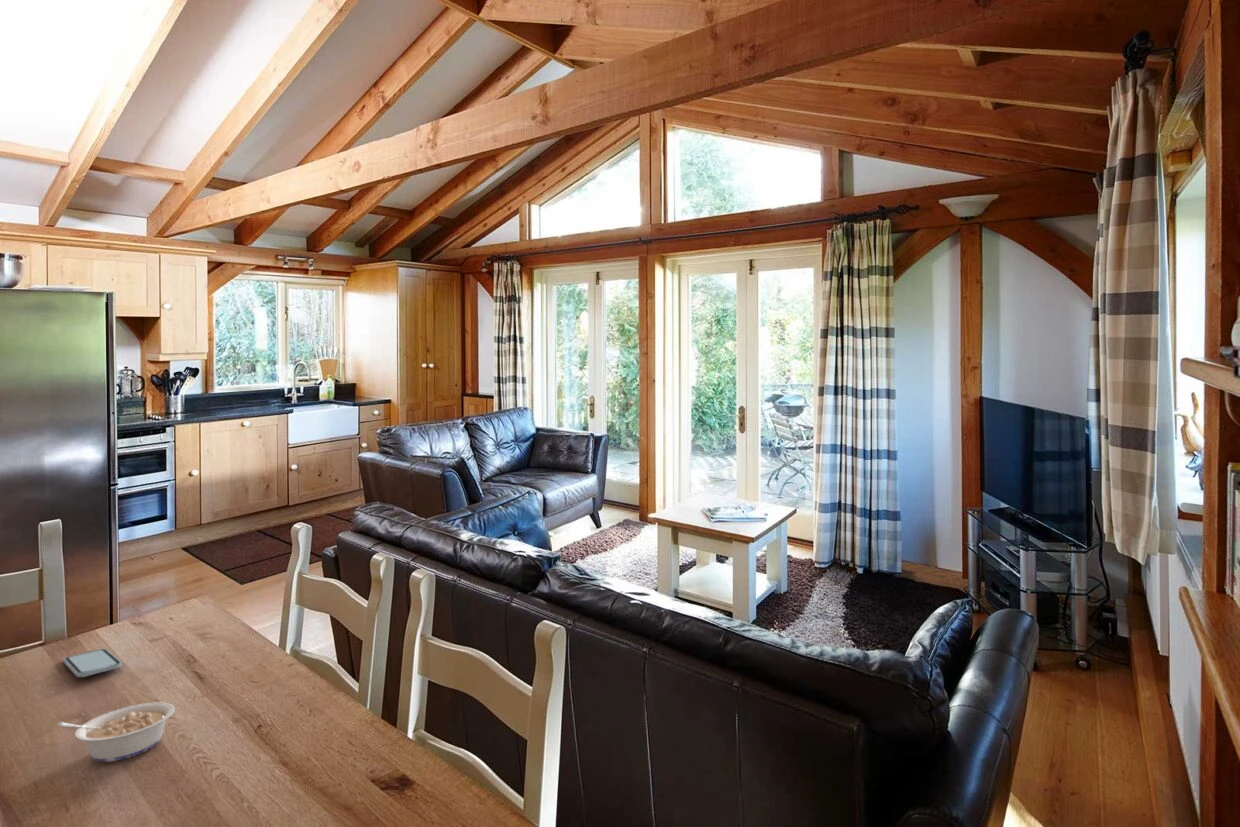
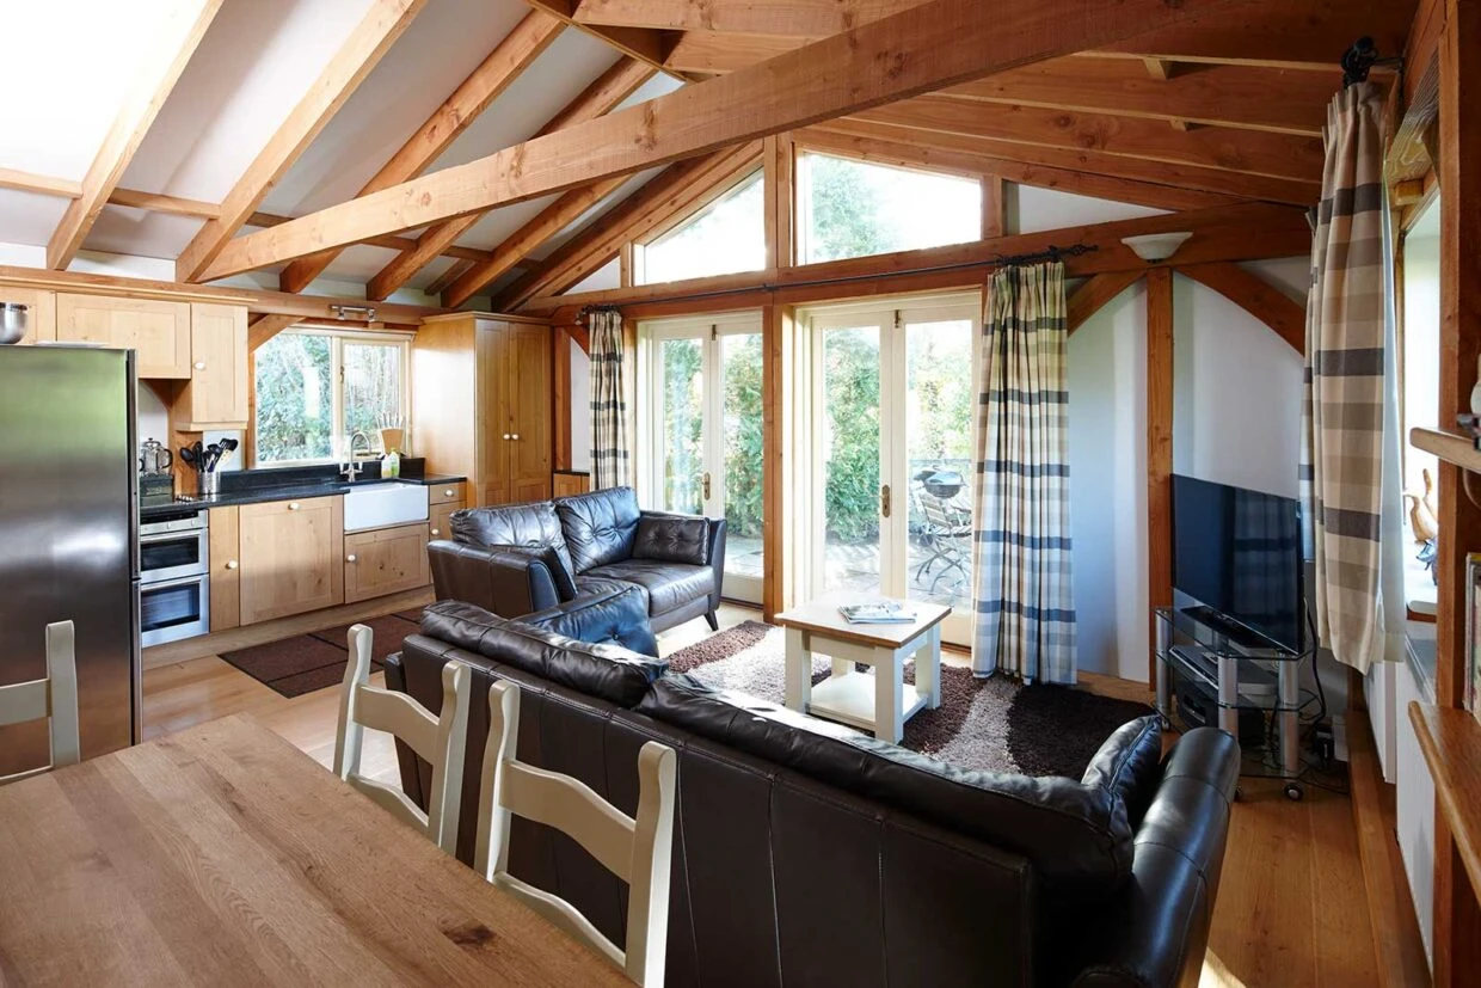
- legume (123, 732)
- smartphone (92, 662)
